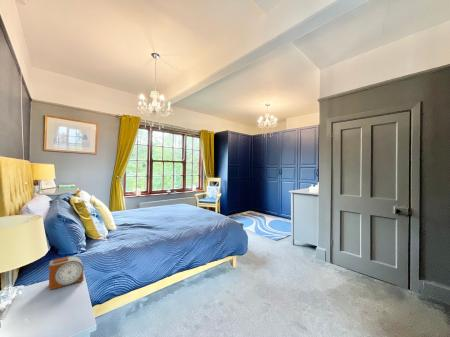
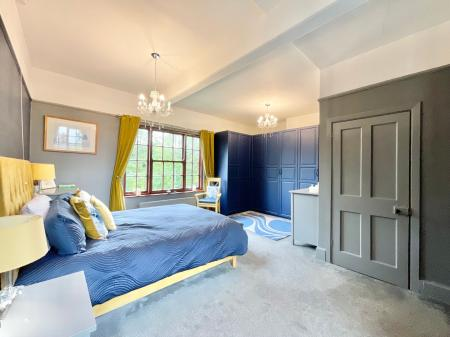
- alarm clock (66, 270)
